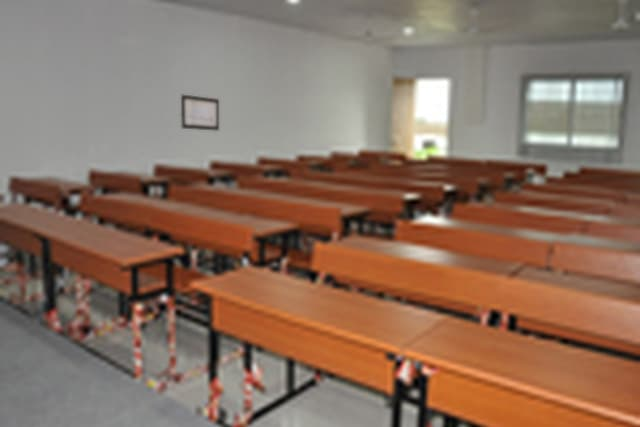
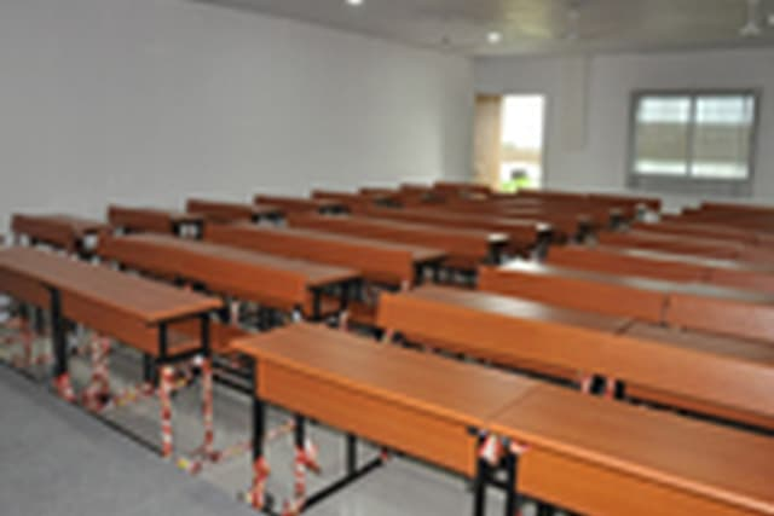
- wall art (200, 113)
